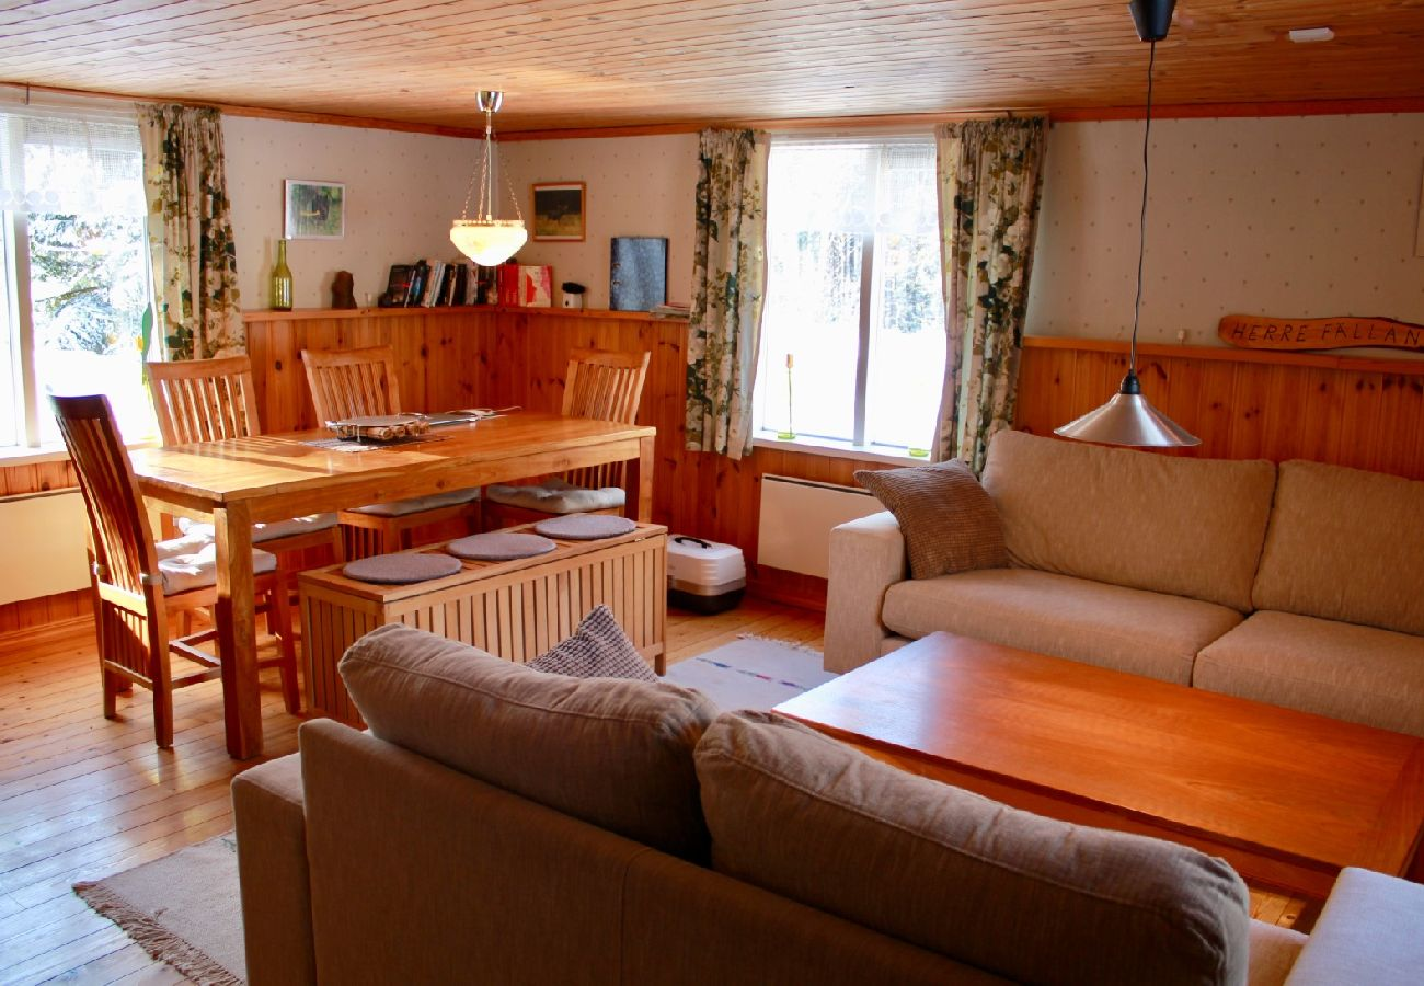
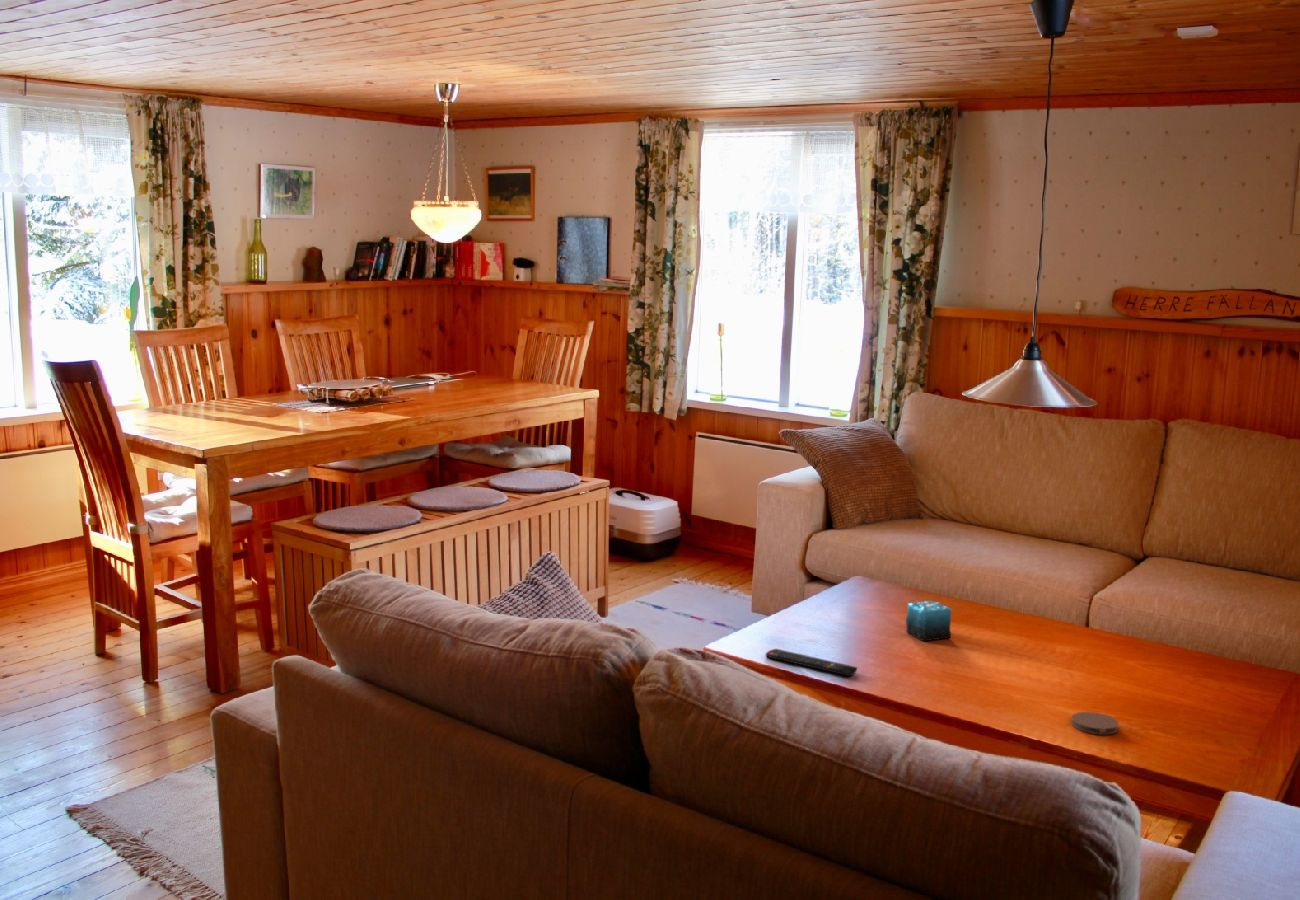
+ candle (928, 614)
+ remote control (809, 662)
+ coaster (1094, 722)
